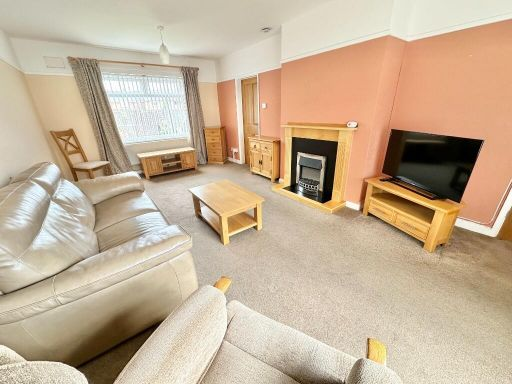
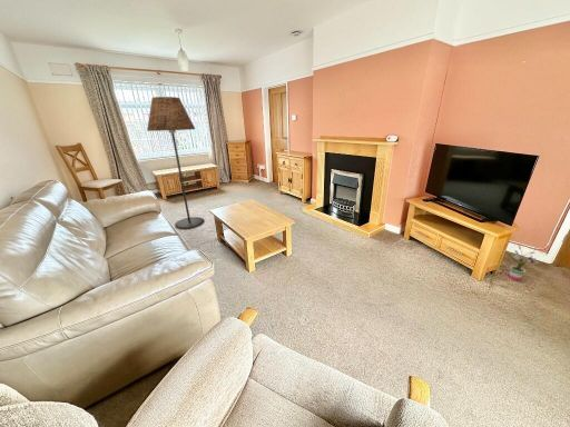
+ potted plant (522, 262)
+ floor lamp (178, 166)
